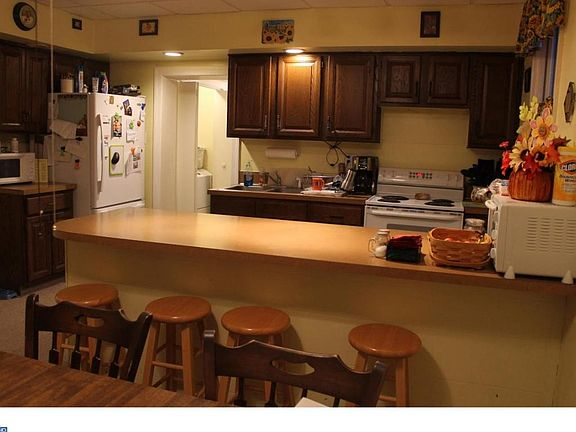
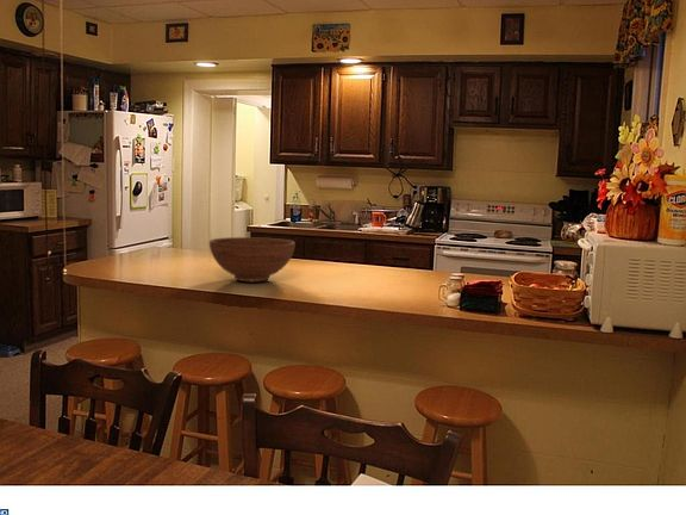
+ fruit bowl (251, 260)
